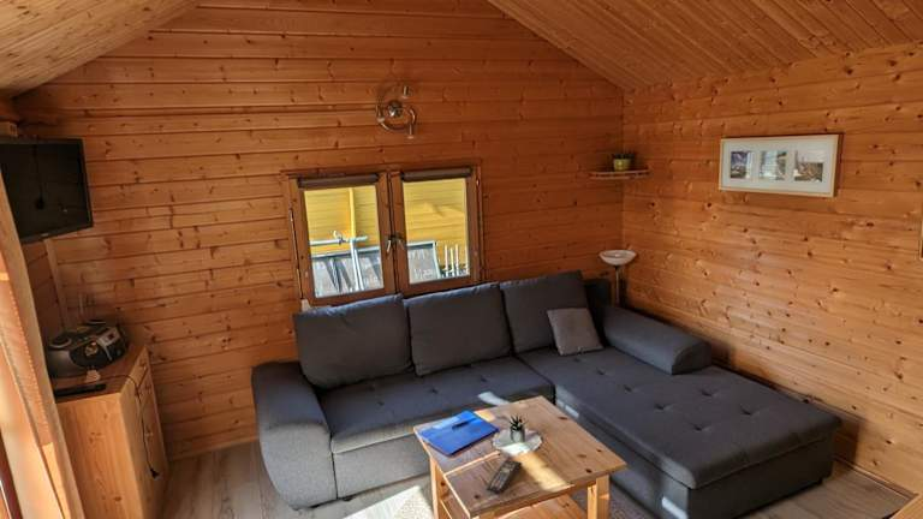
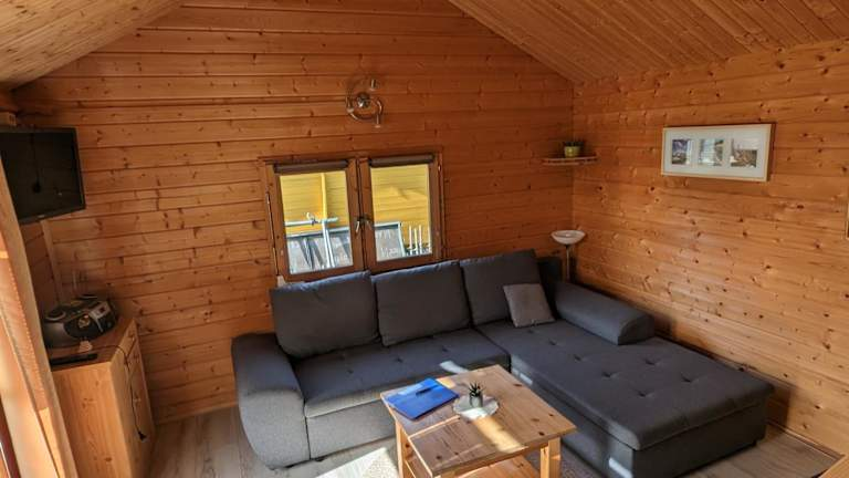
- remote control (505, 475)
